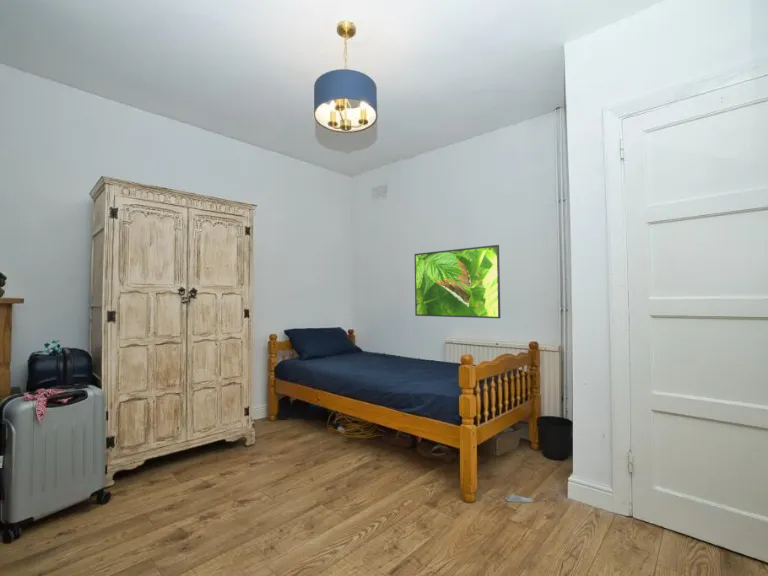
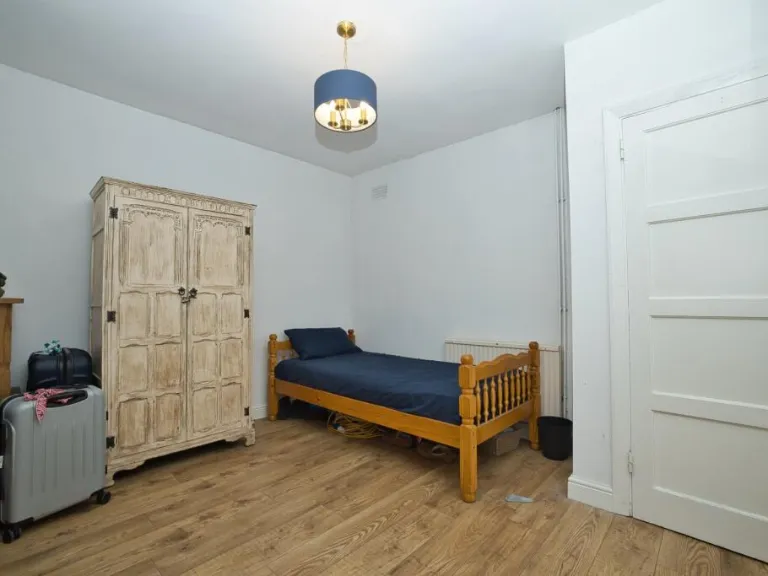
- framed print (453, 283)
